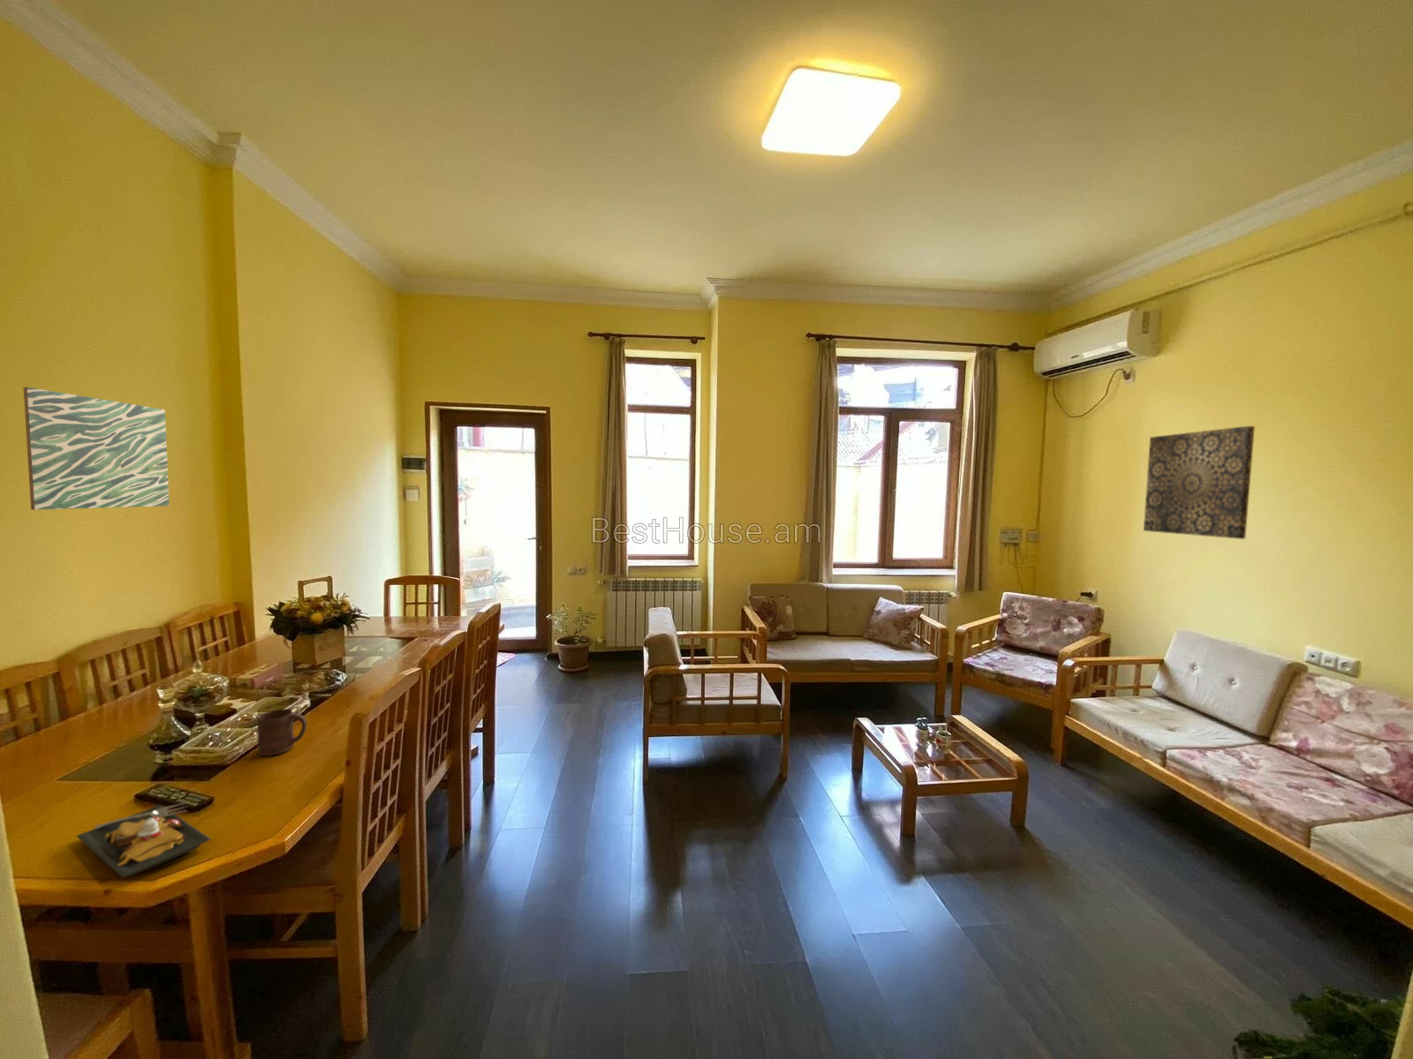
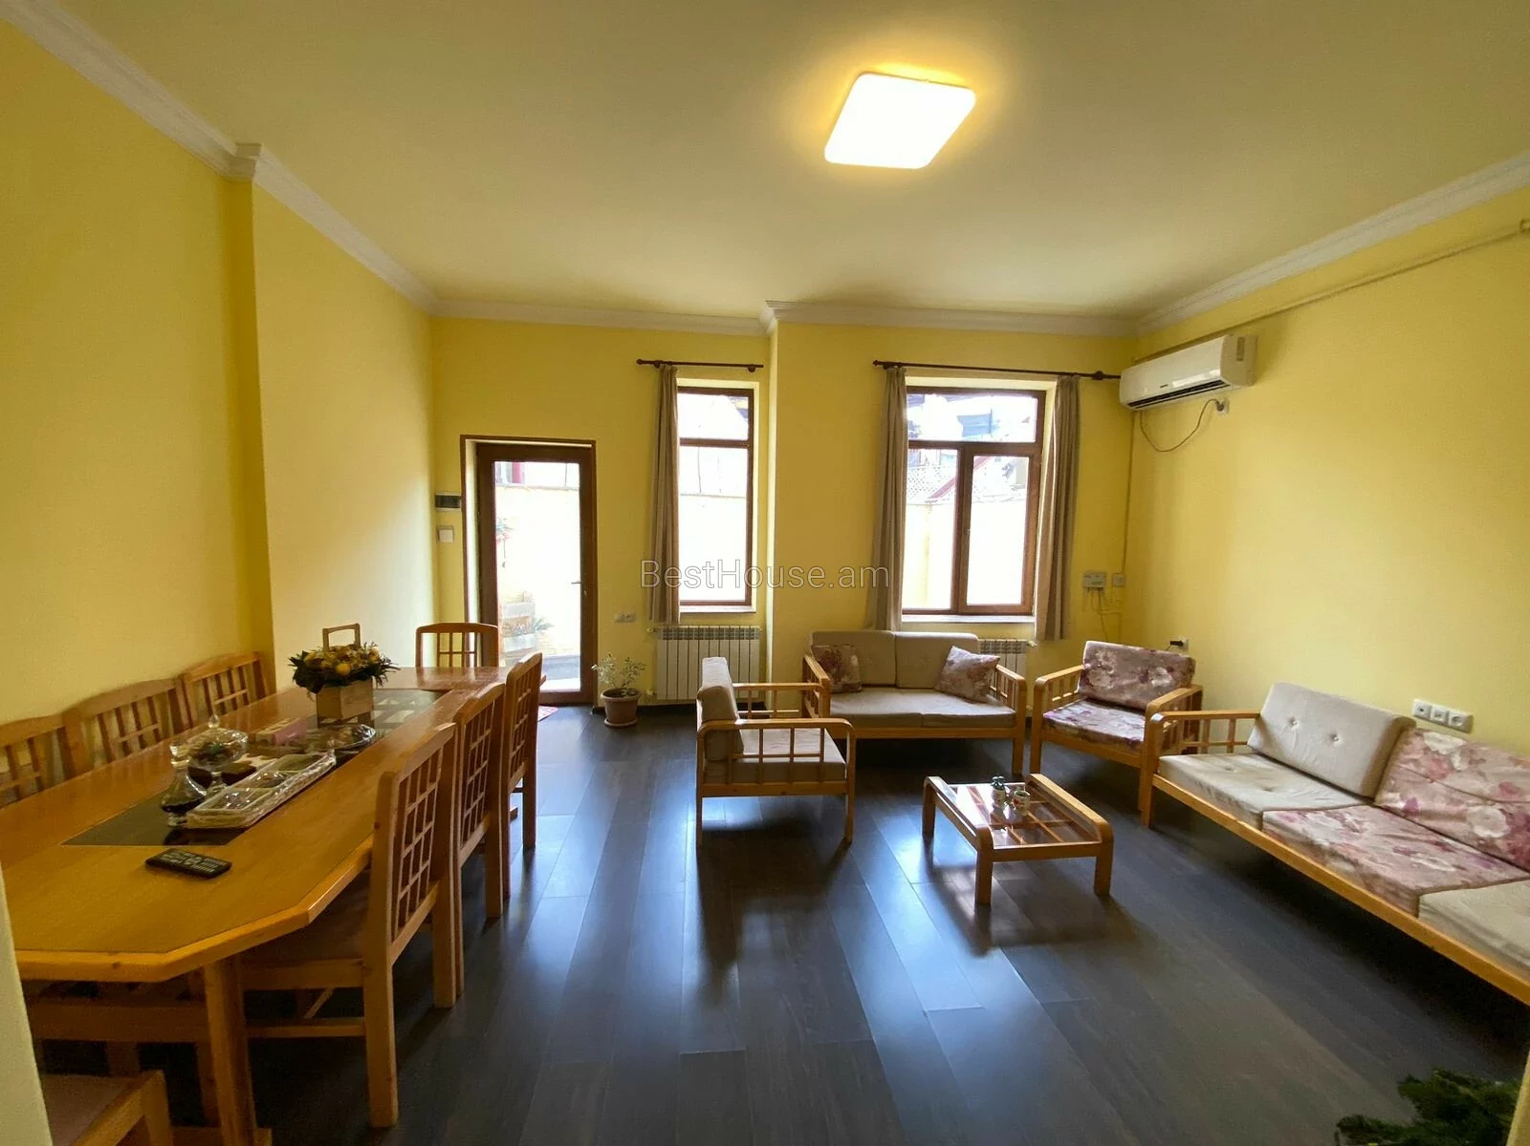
- cup (280, 731)
- wall art (1193, 484)
- plate (151, 828)
- wall art (105, 454)
